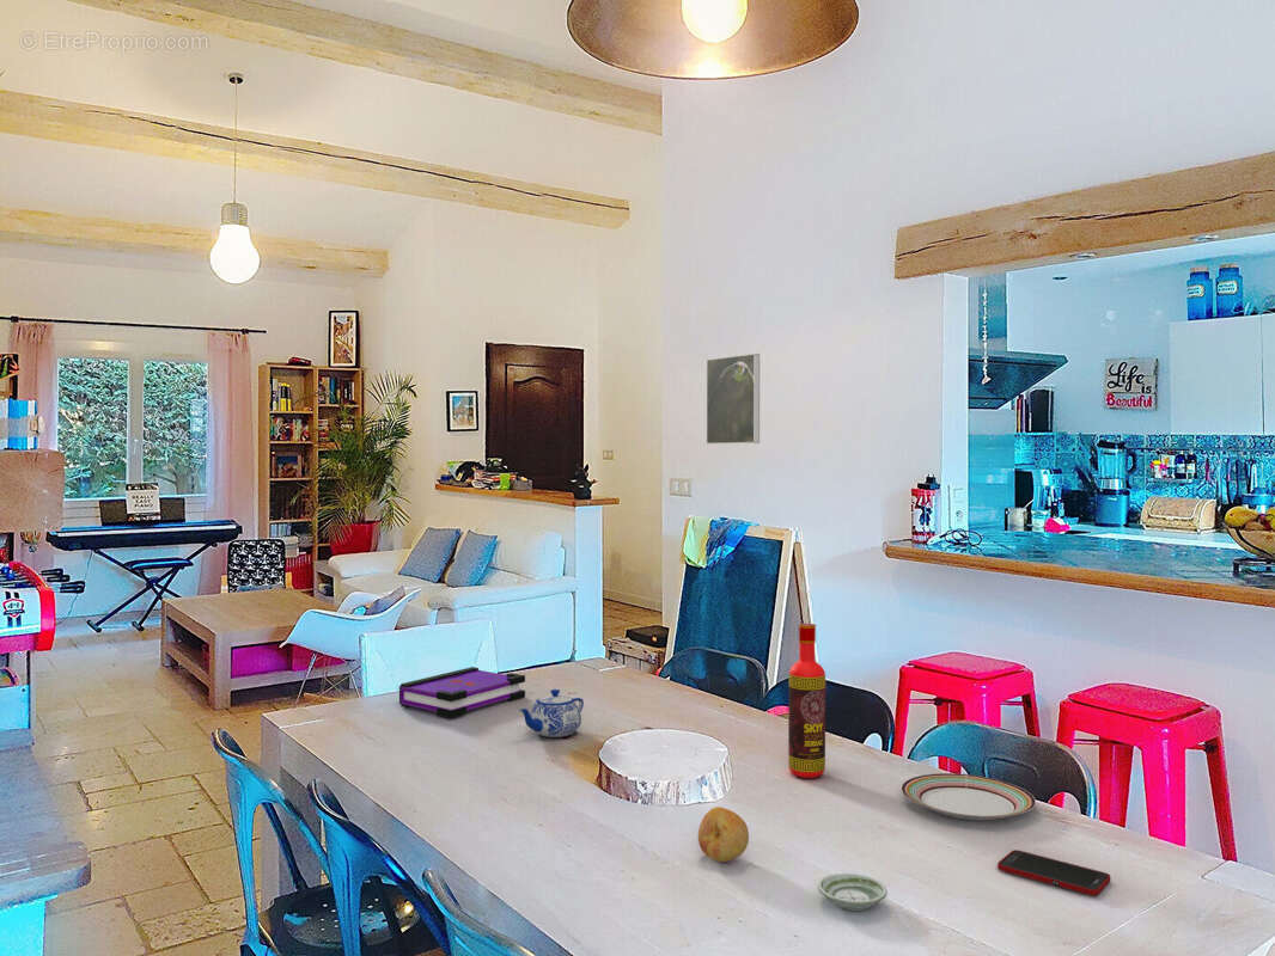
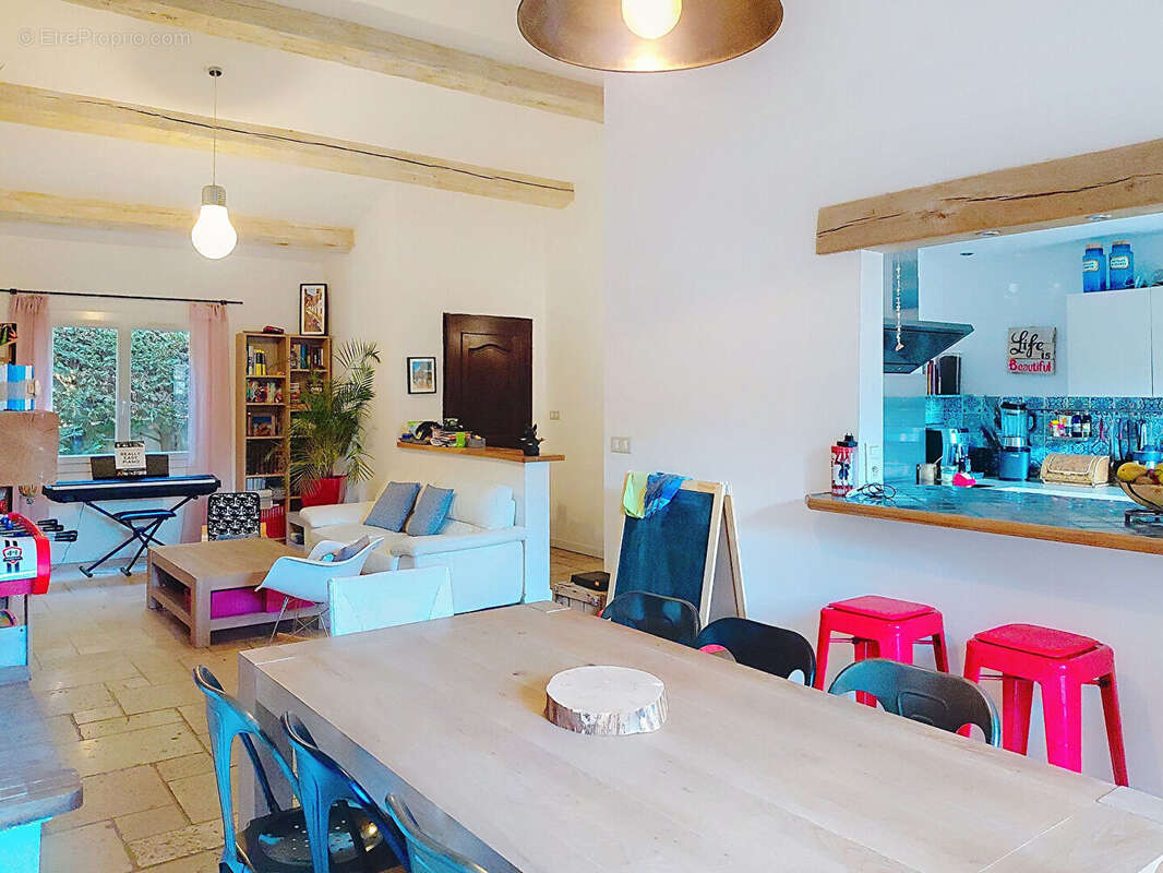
- plate (966, 798)
- bottle (806, 699)
- fruit (724, 834)
- cell phone (1053, 871)
- board game (468, 688)
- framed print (732, 399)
- teapot (551, 712)
- saucer (852, 894)
